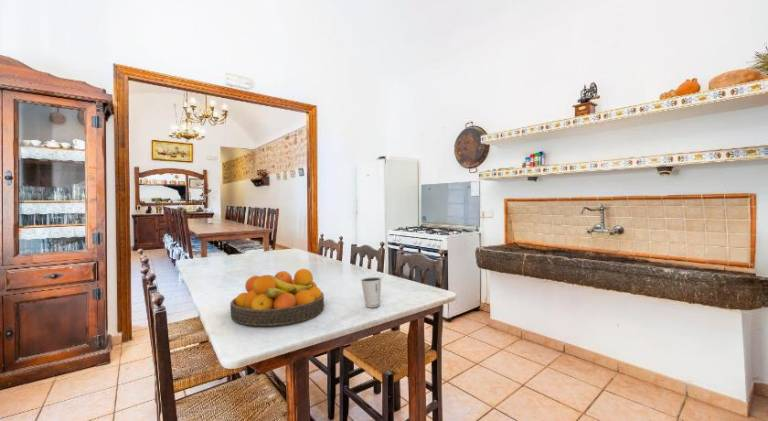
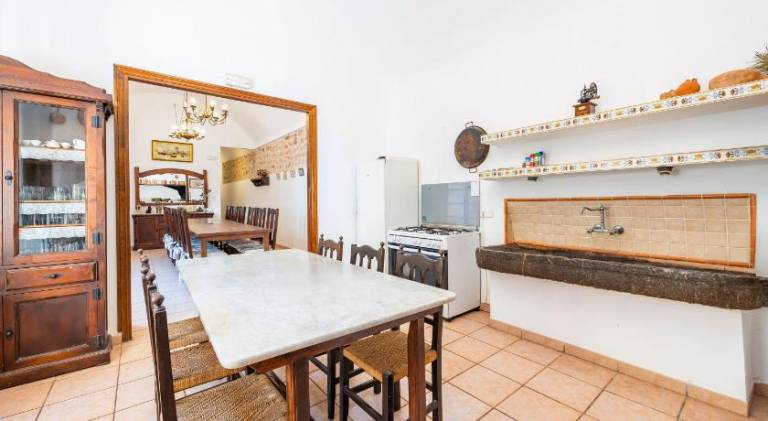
- dixie cup (371, 292)
- fruit bowl (279, 291)
